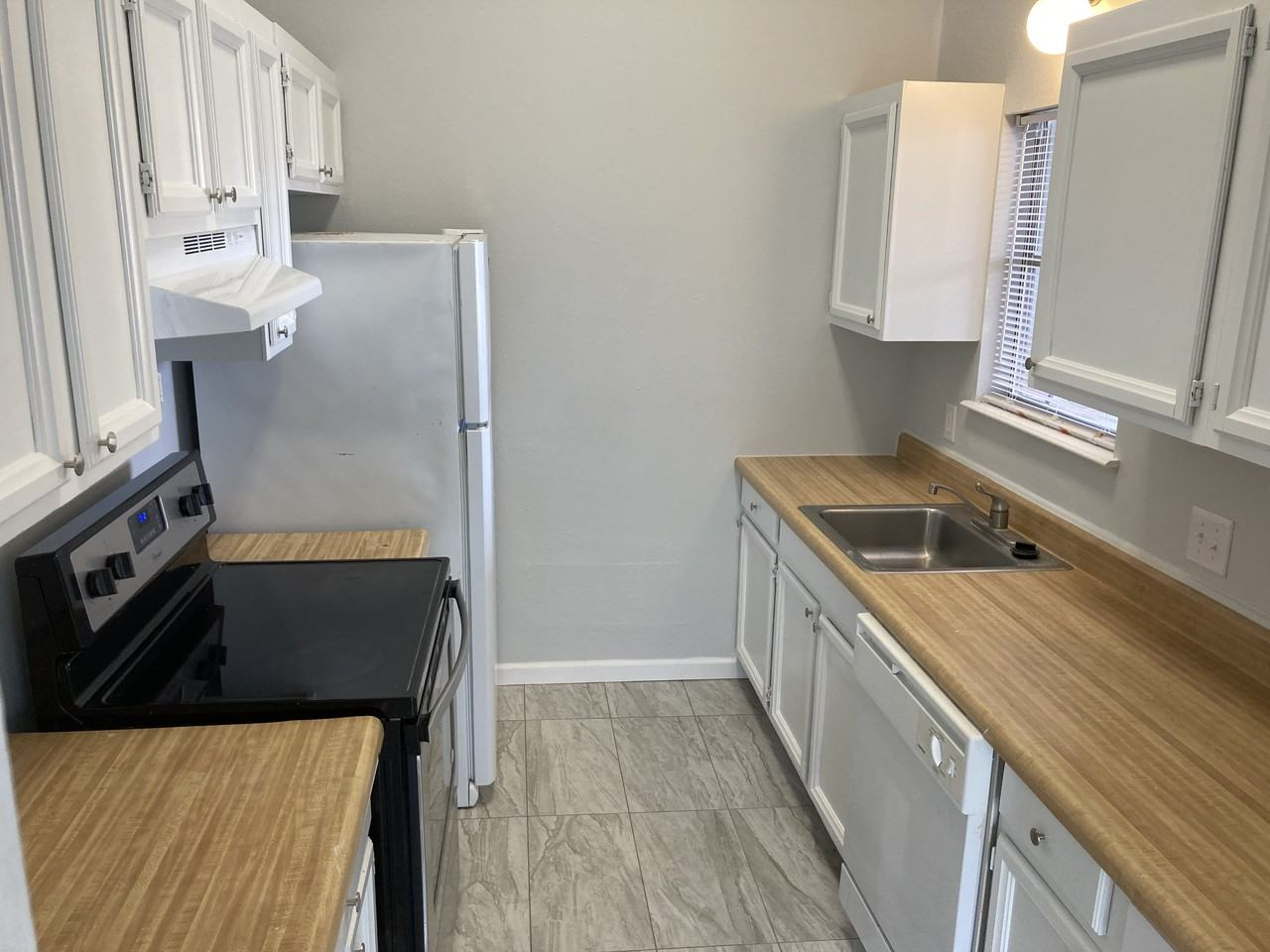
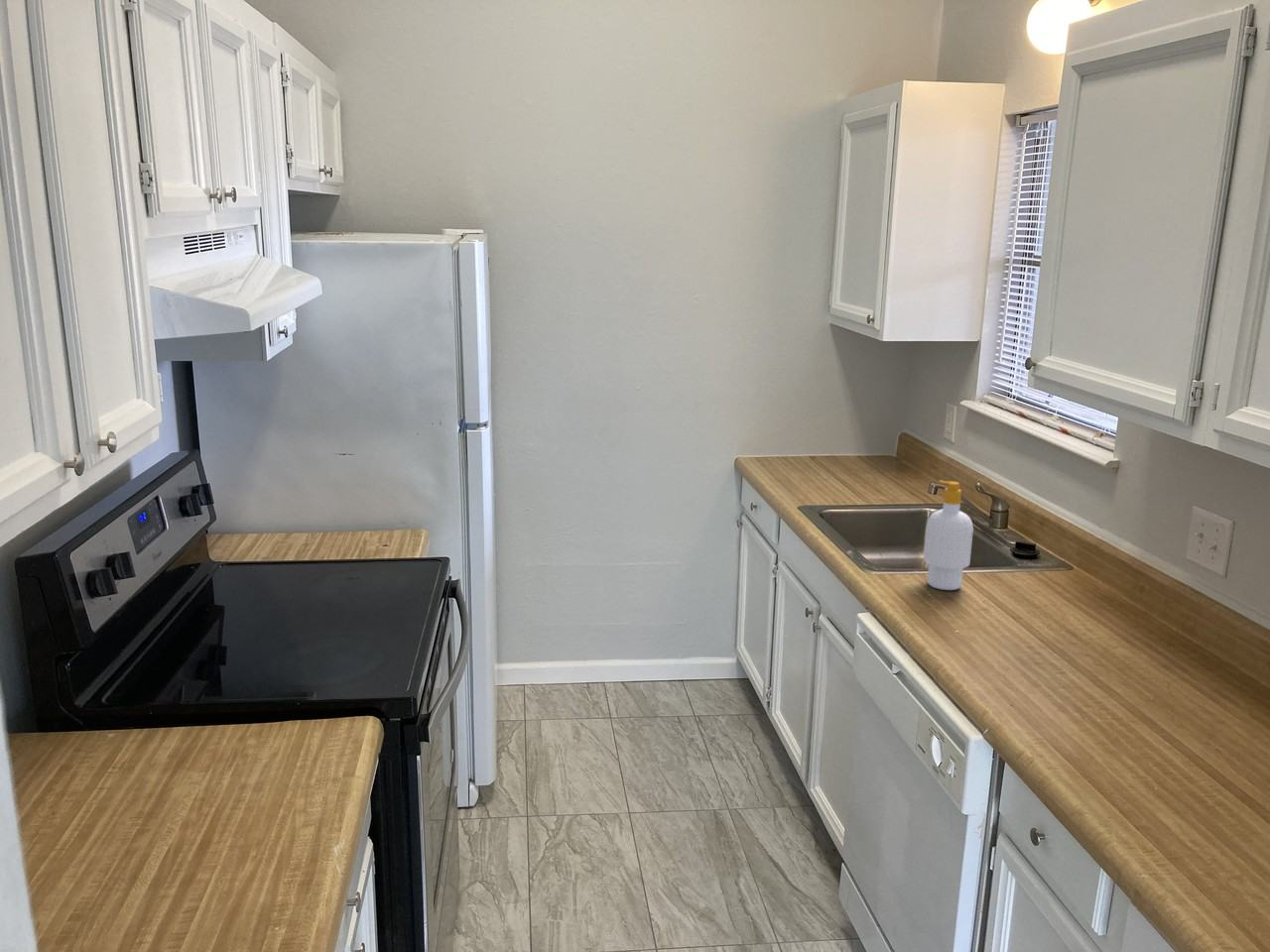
+ soap bottle (949, 535)
